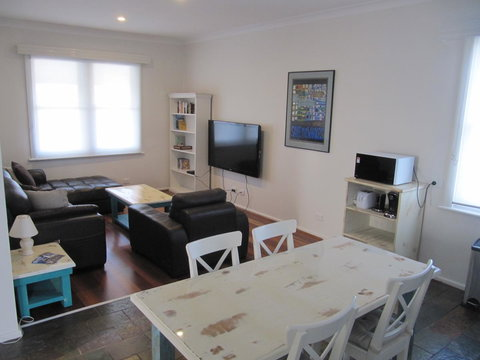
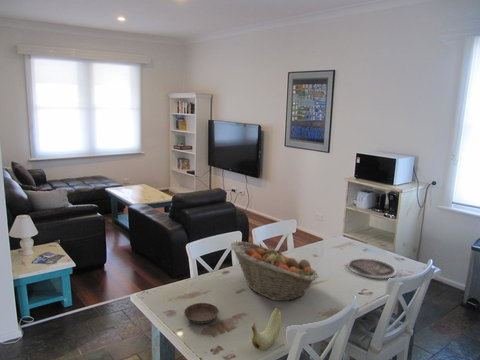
+ fruit basket (272, 266)
+ plate (371, 267)
+ banana (266, 327)
+ saucer (201, 314)
